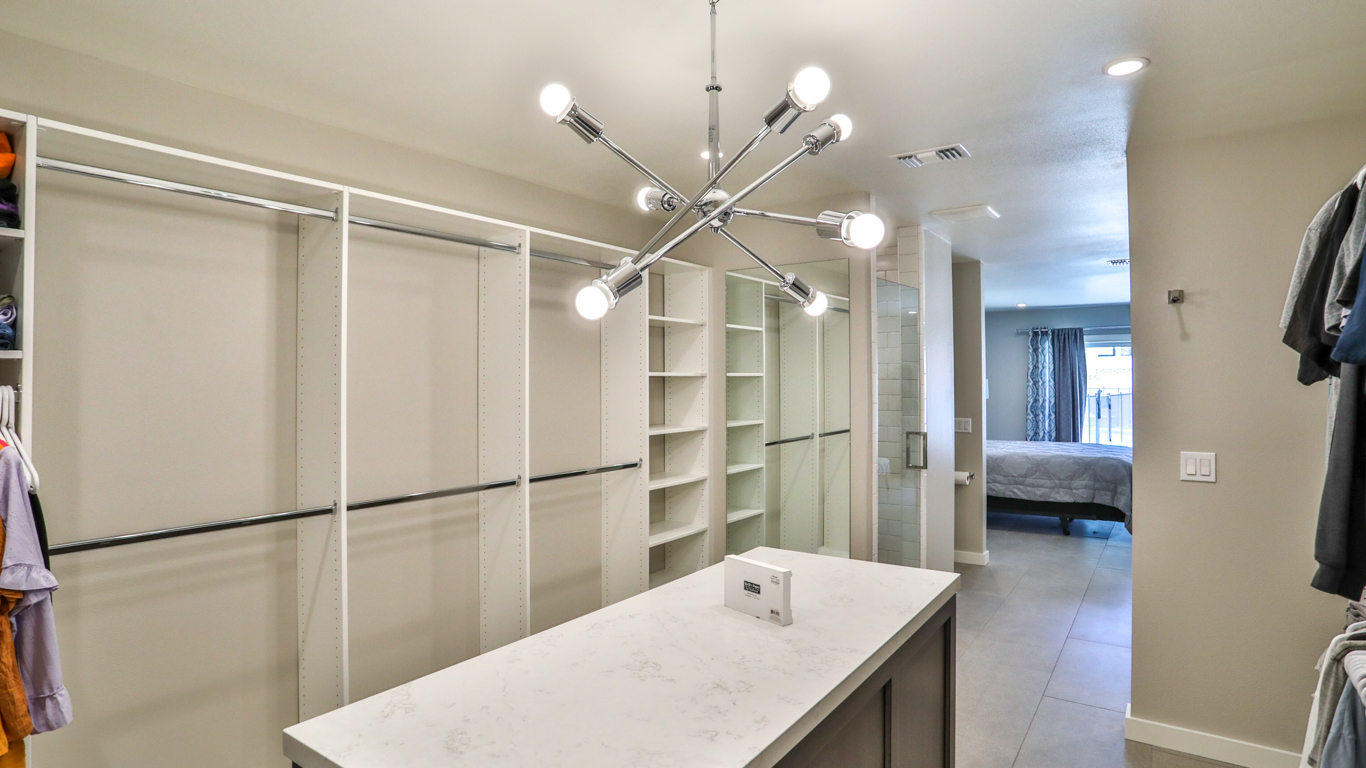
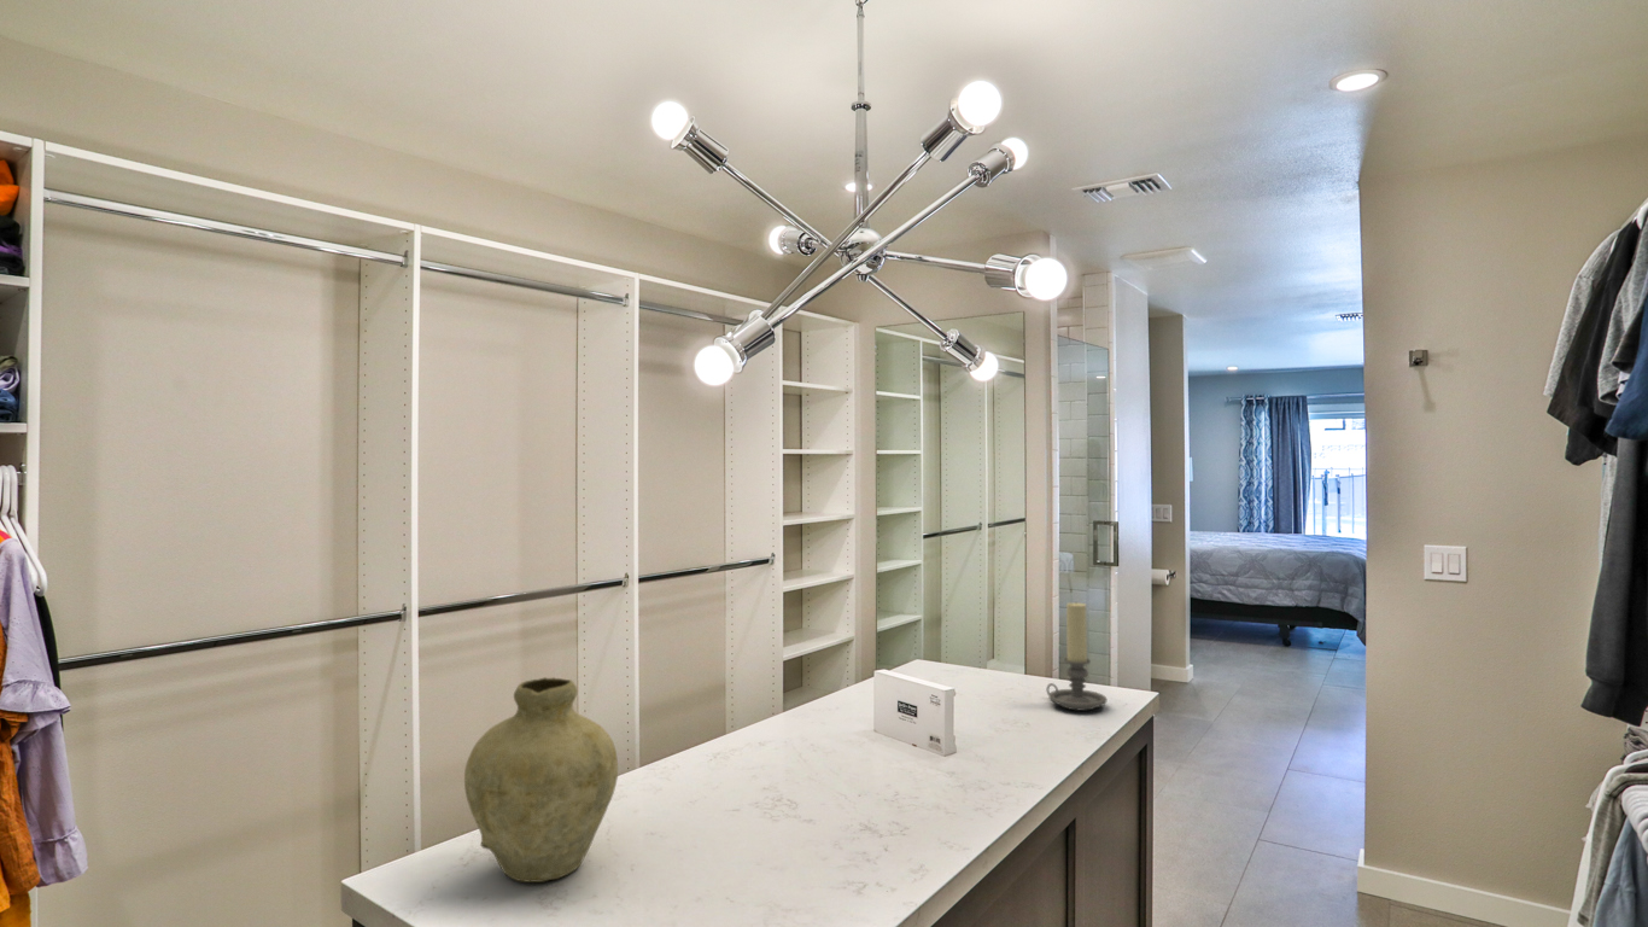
+ candle holder (1073, 652)
+ vase (543, 774)
